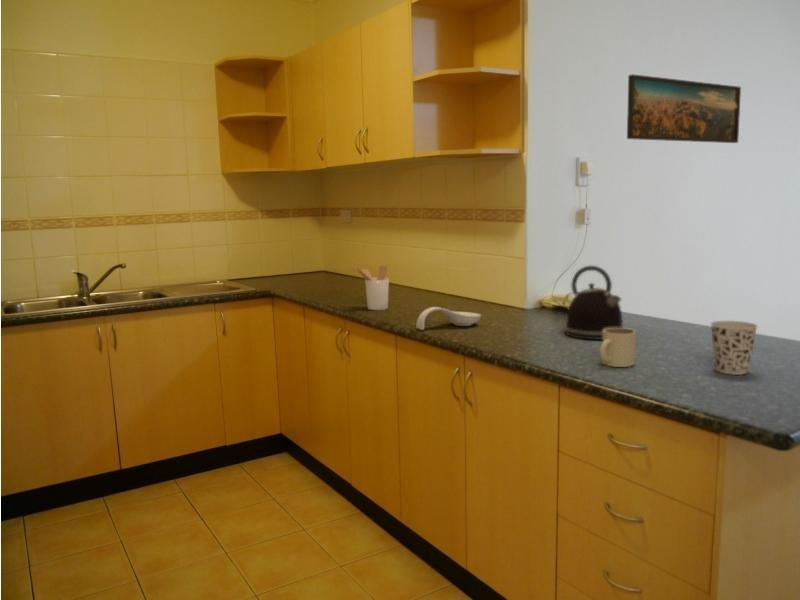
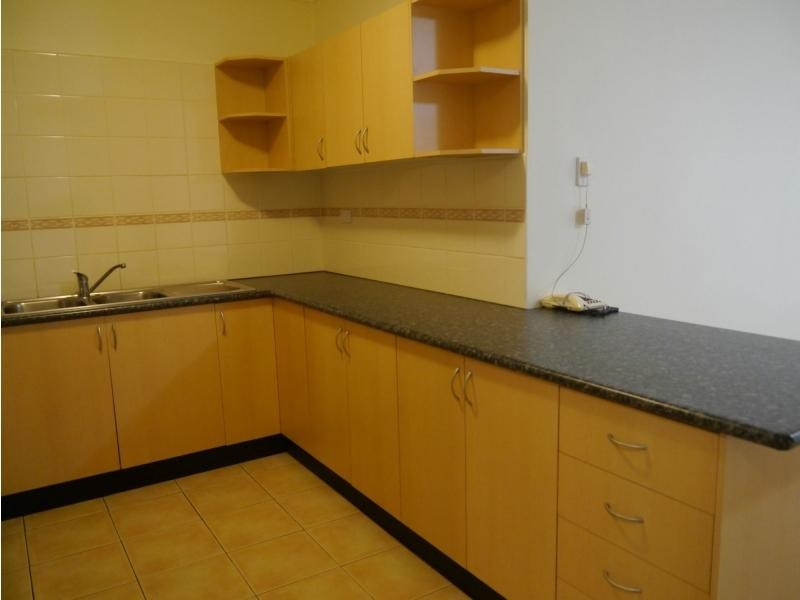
- mug (614, 347)
- kettle (594, 300)
- cup (732, 347)
- spoon rest (449, 316)
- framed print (687, 111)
- utensil holder (371, 287)
